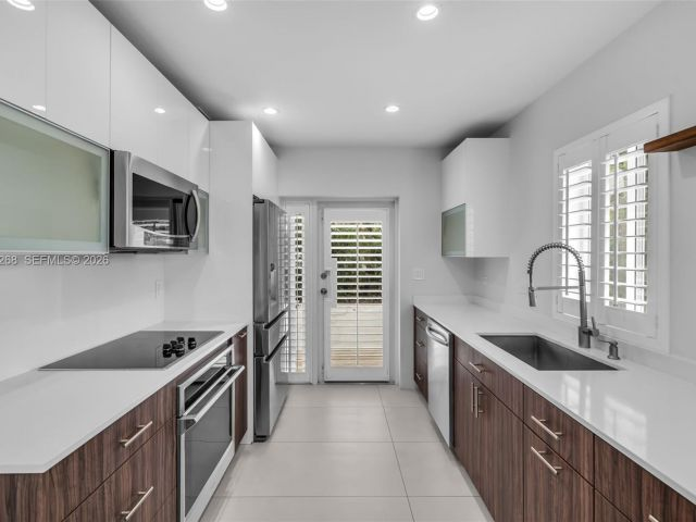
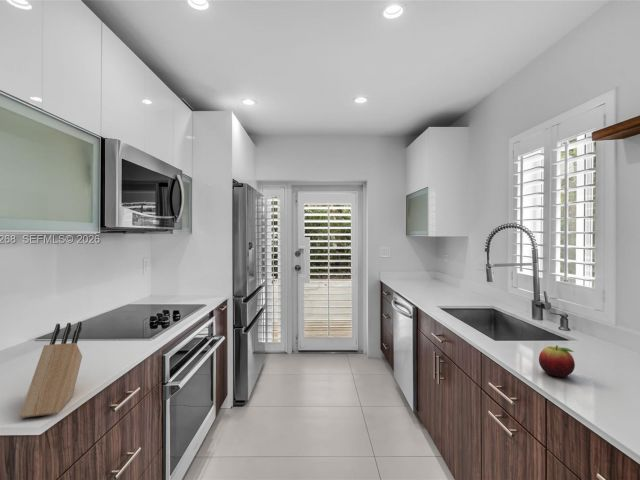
+ knife block (56, 363)
+ fruit (556, 360)
